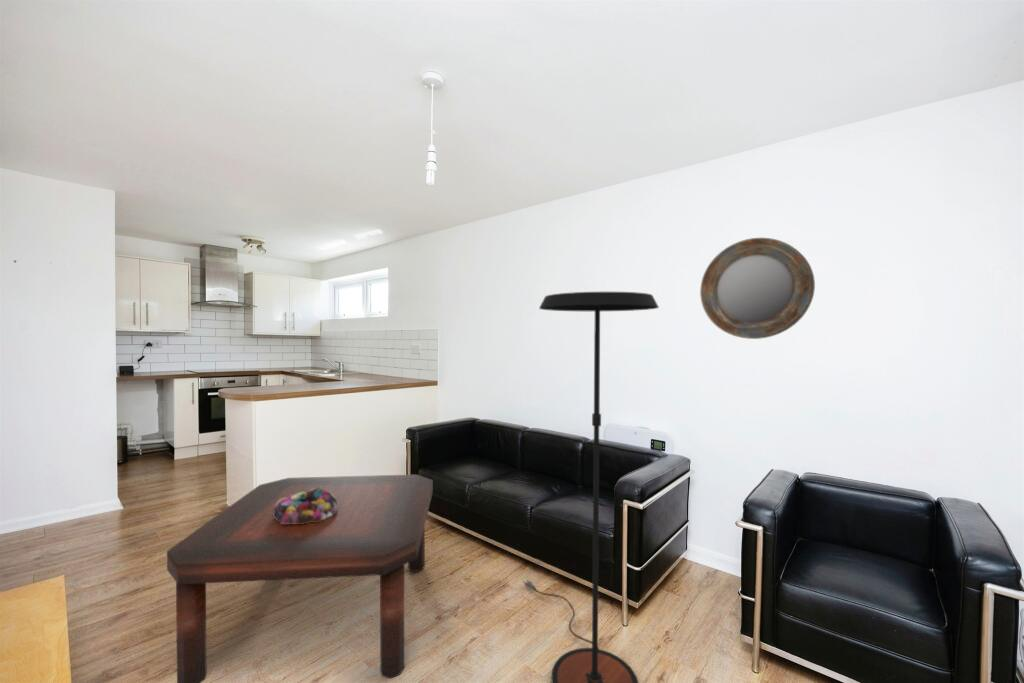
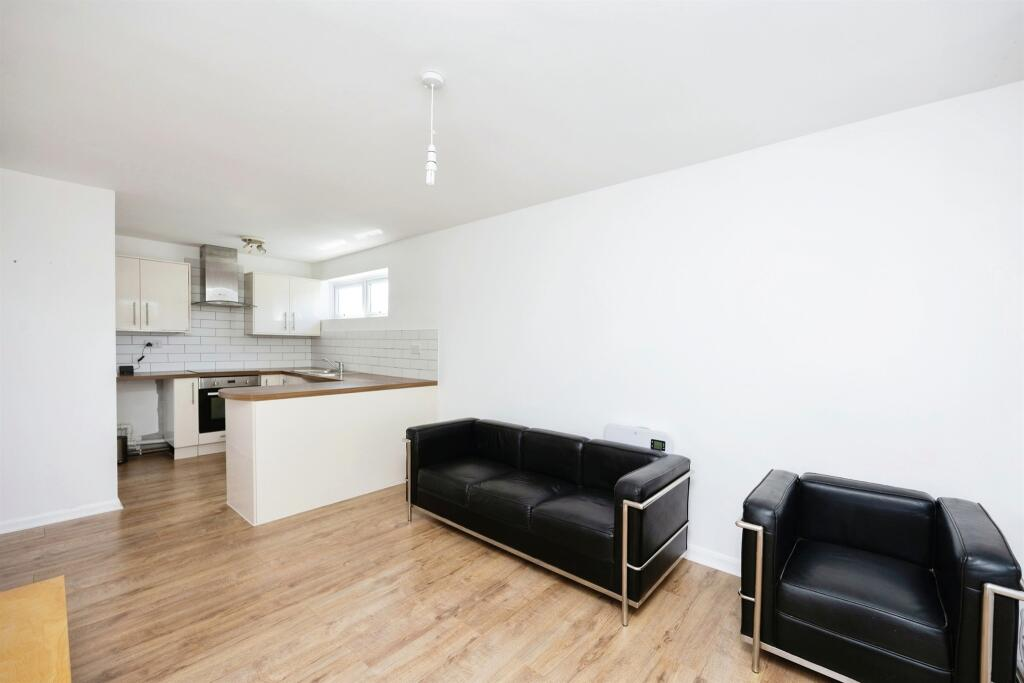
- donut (306, 502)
- coffee table (326, 560)
- home mirror (753, 288)
- floor lamp (593, 475)
